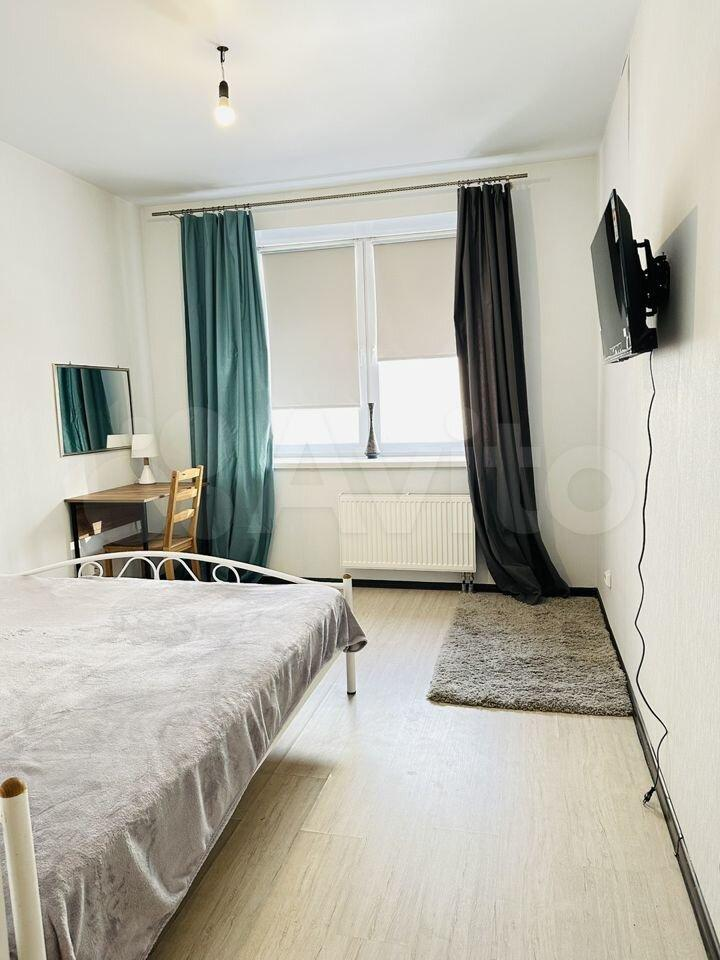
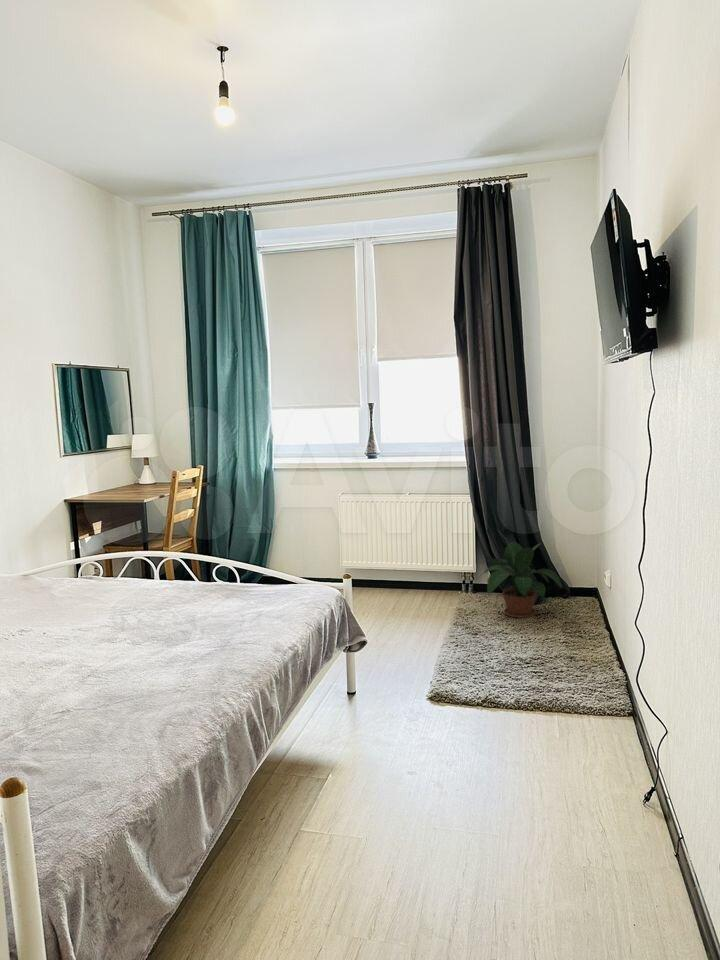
+ potted plant (518, 570)
